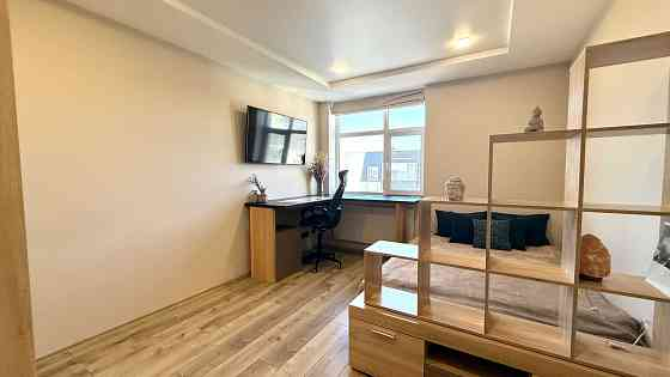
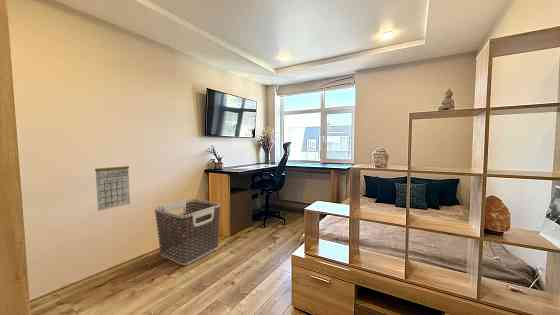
+ calendar (113, 182)
+ clothes hamper (189, 228)
